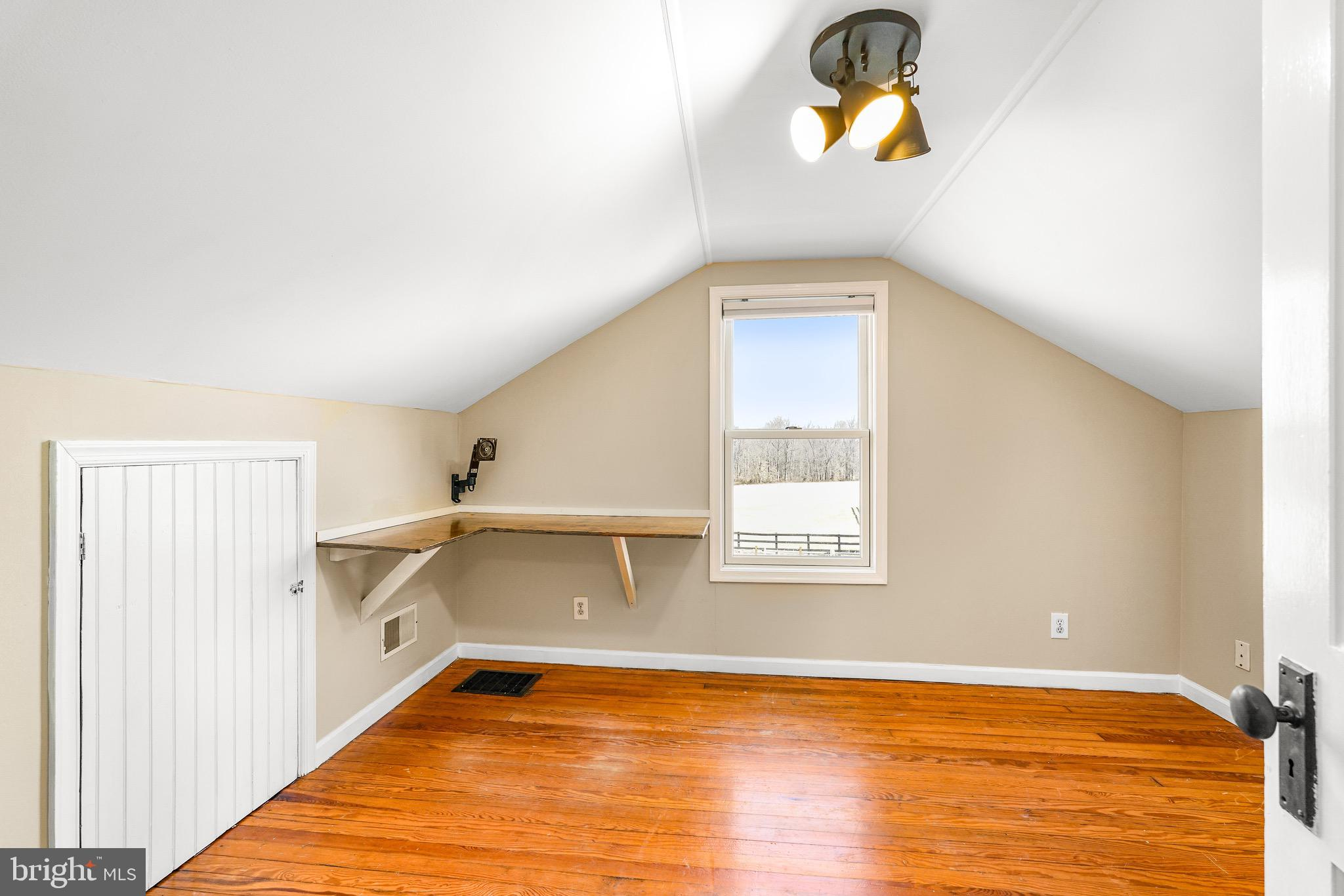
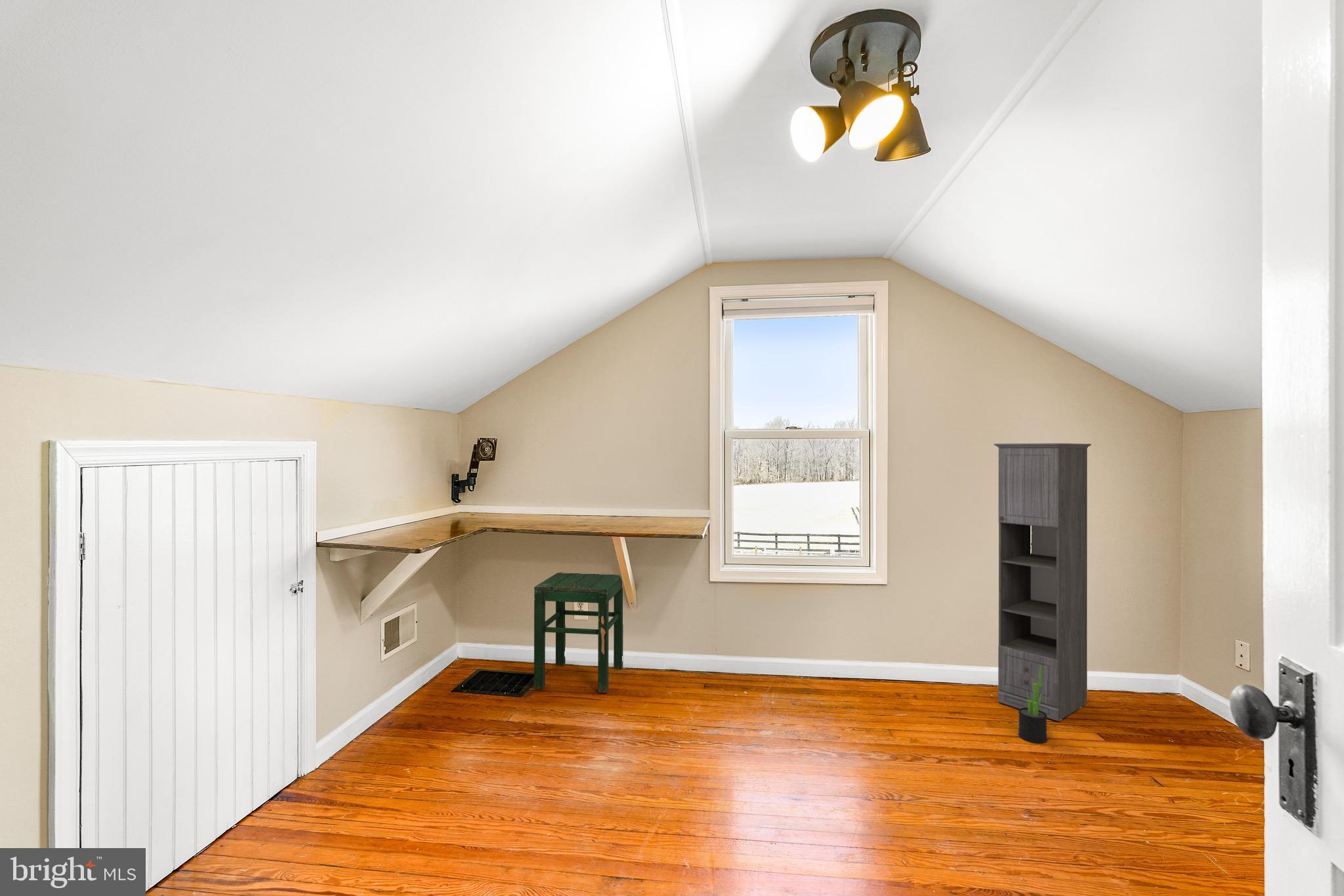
+ stool (581, 628)
+ storage cabinet (1041, 573)
+ decorative plant (1032, 701)
